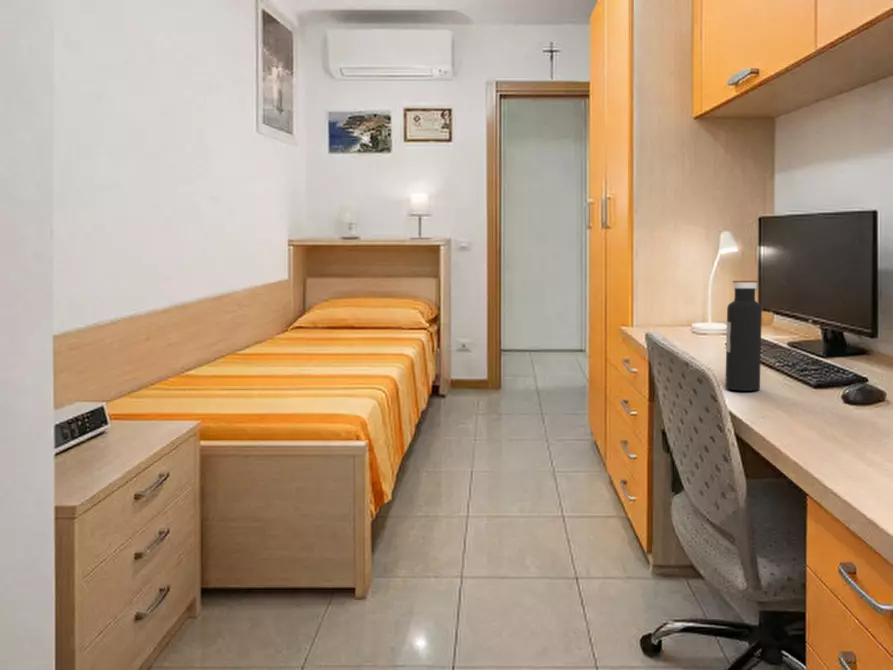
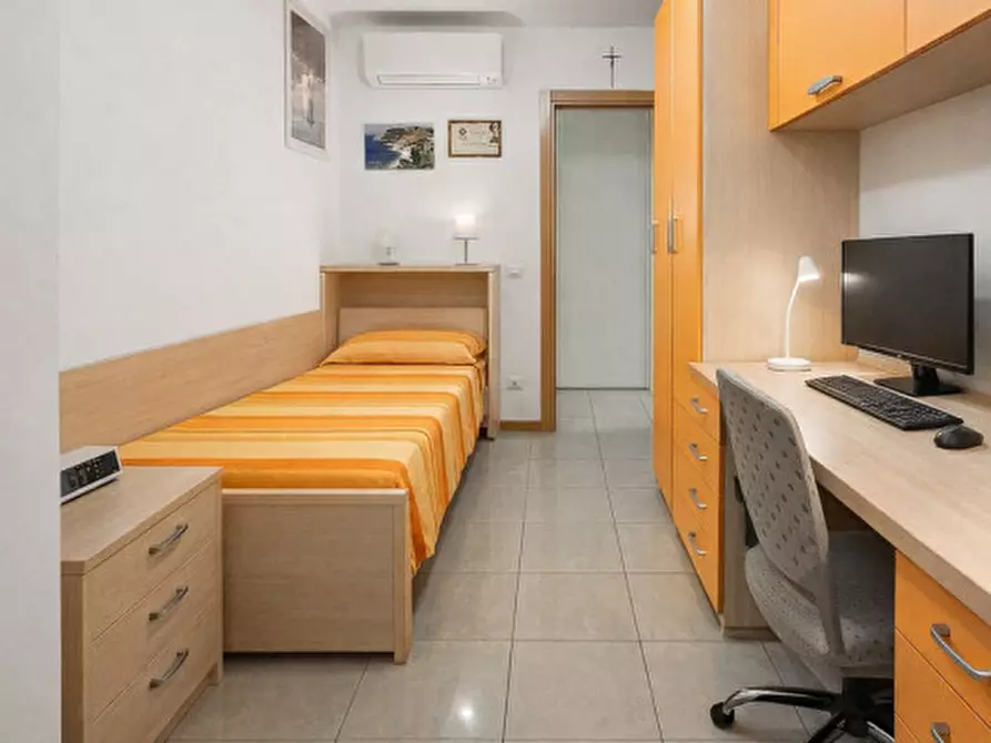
- water bottle (743, 335)
